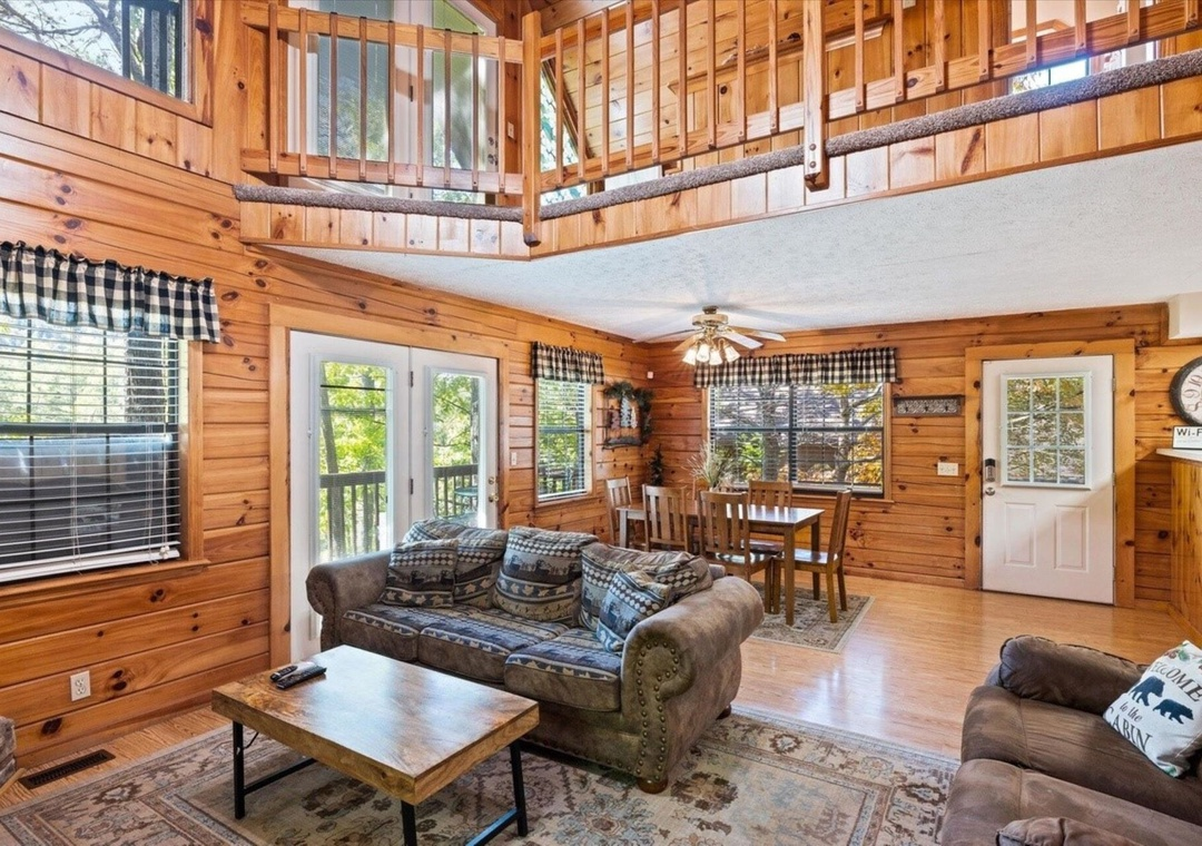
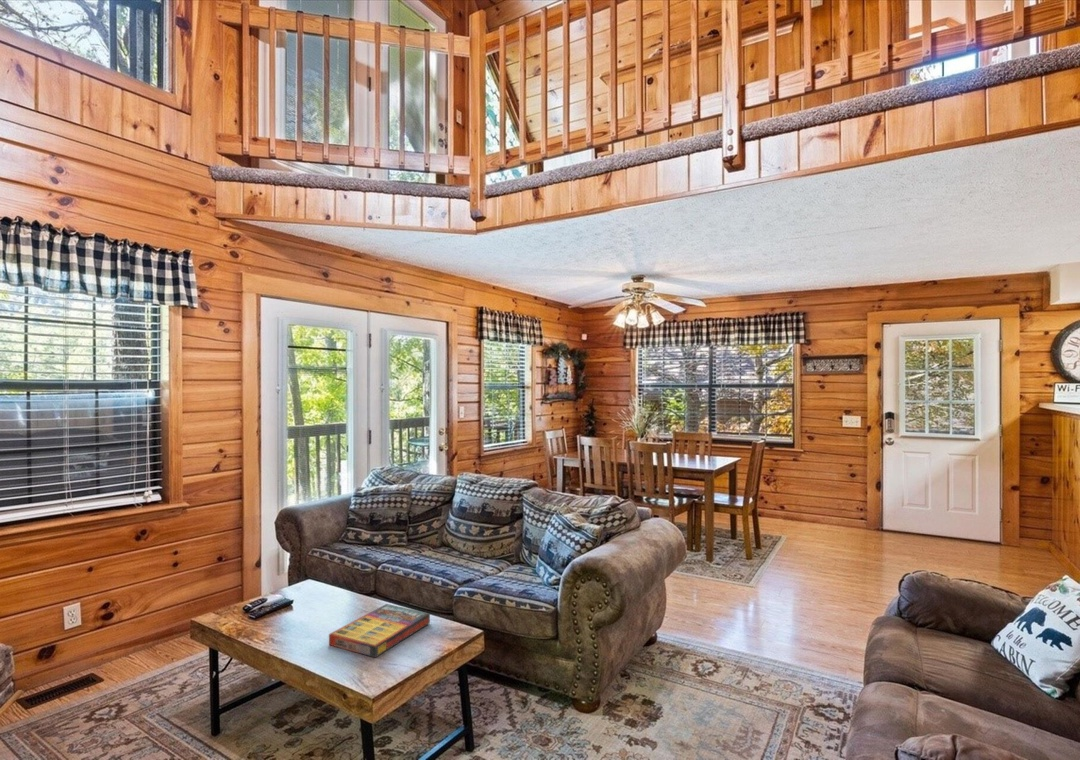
+ game compilation box (381, 628)
